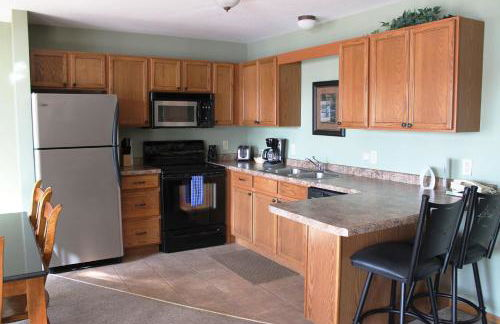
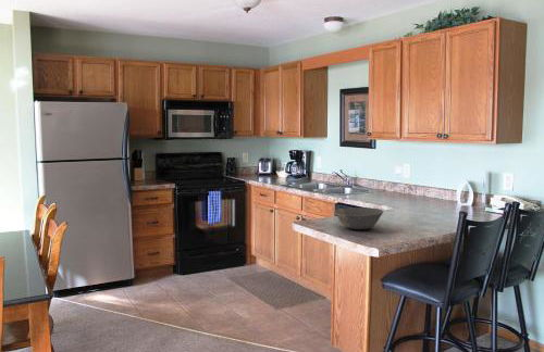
+ bowl (358, 218)
